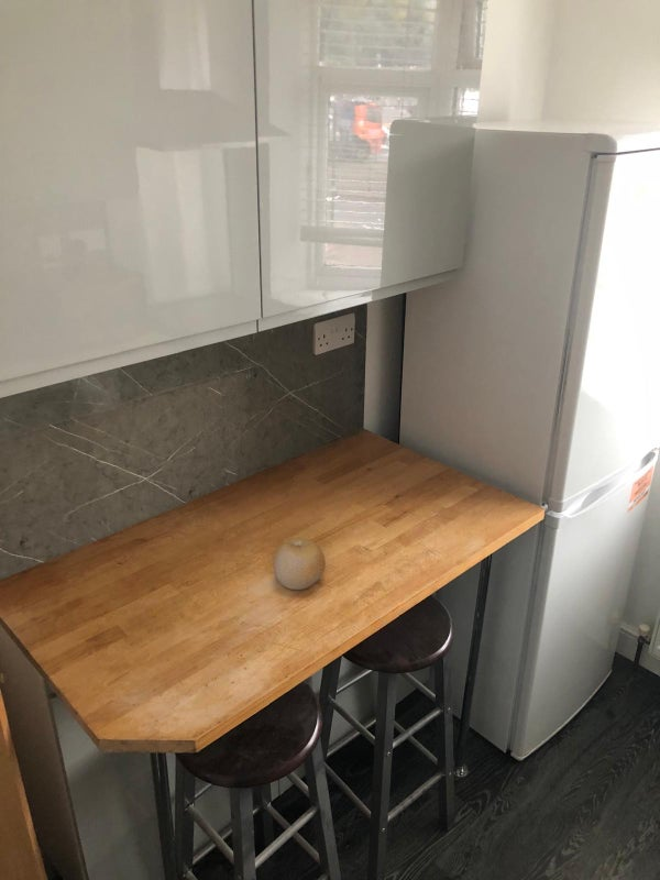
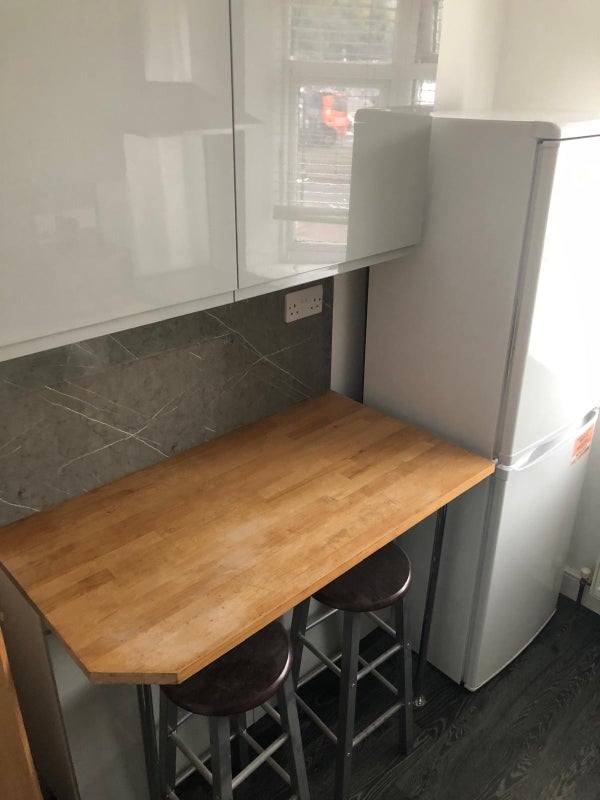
- fruit (298, 563)
